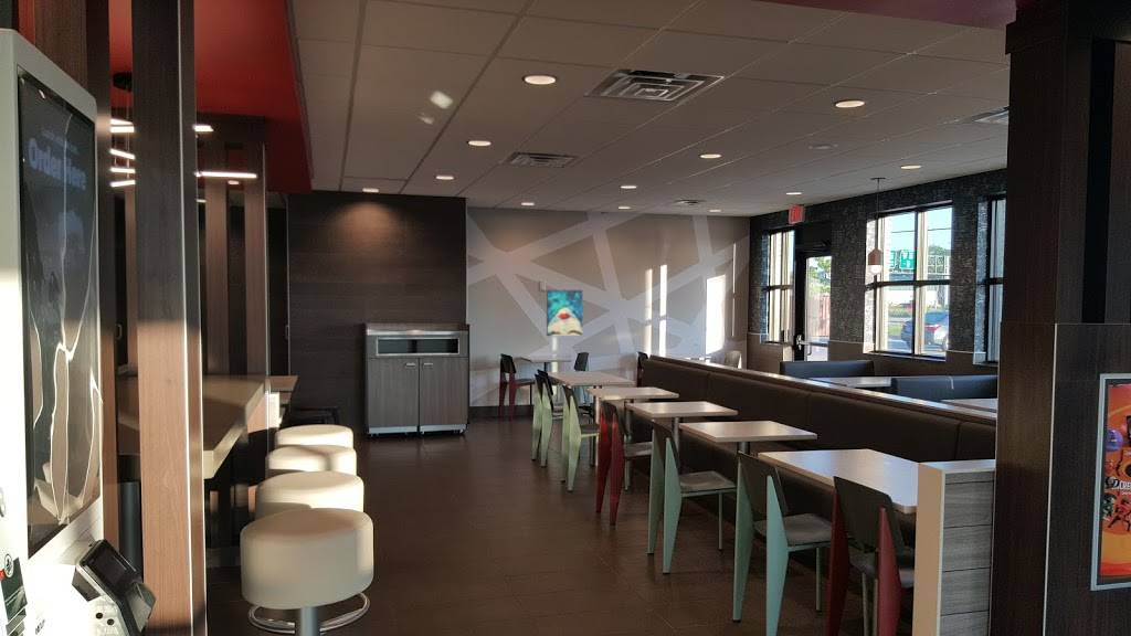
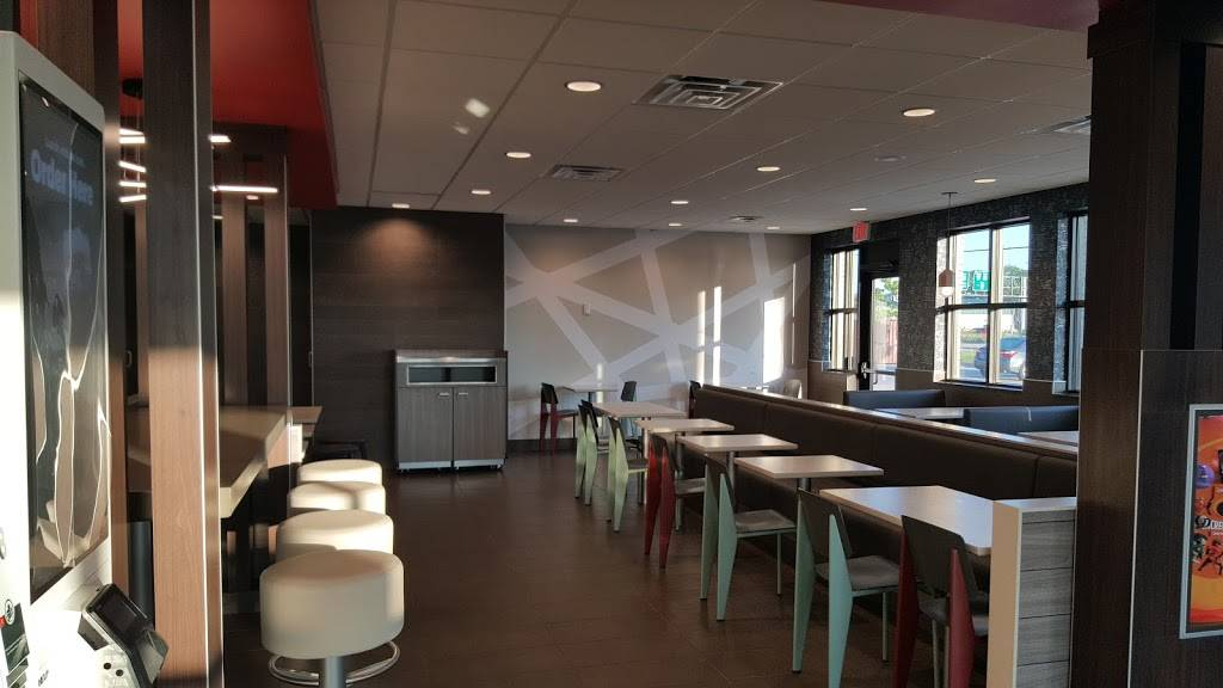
- wall art (564, 312)
